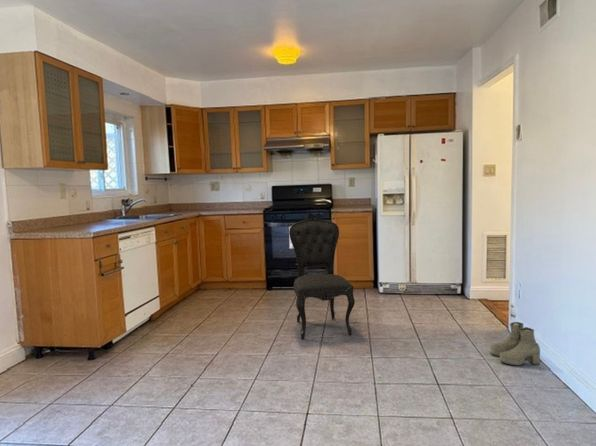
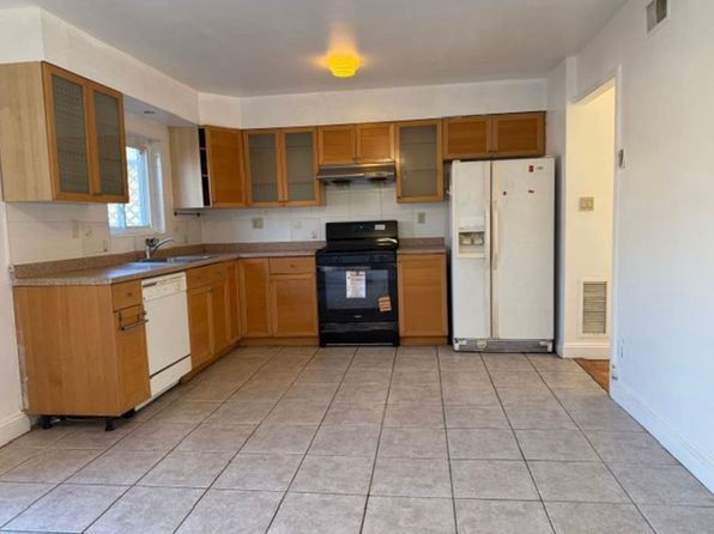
- boots (514, 342)
- dining chair (319, 274)
